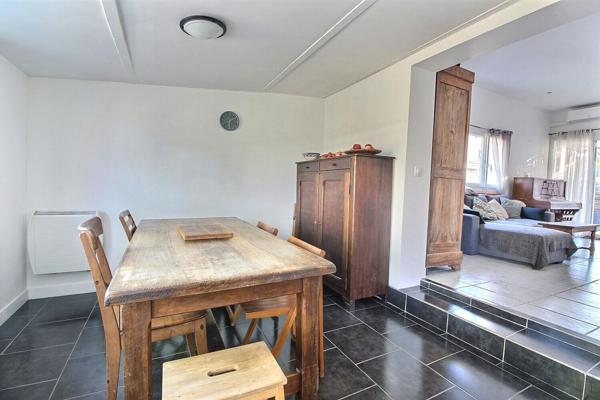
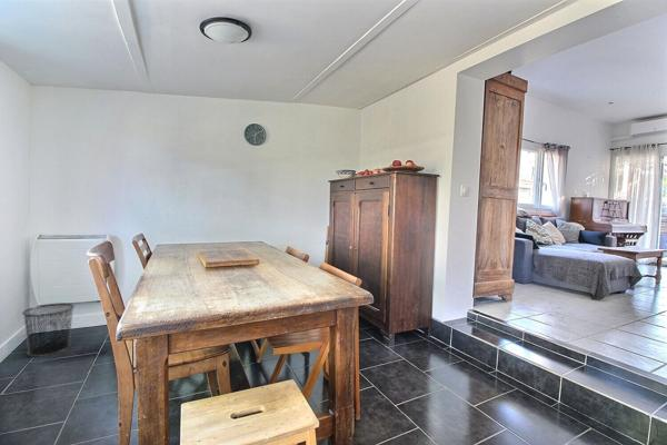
+ waste bin (49, 328)
